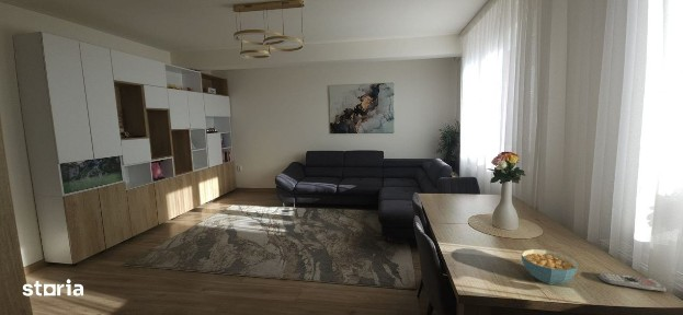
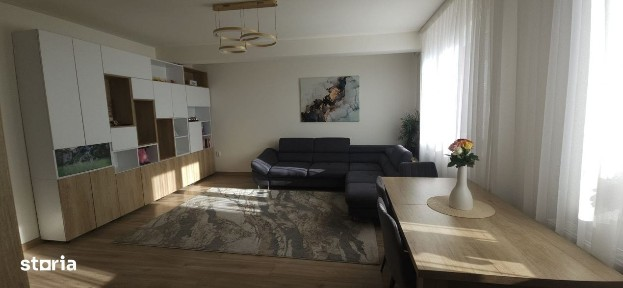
- remote control (629, 281)
- cereal bowl (547, 269)
